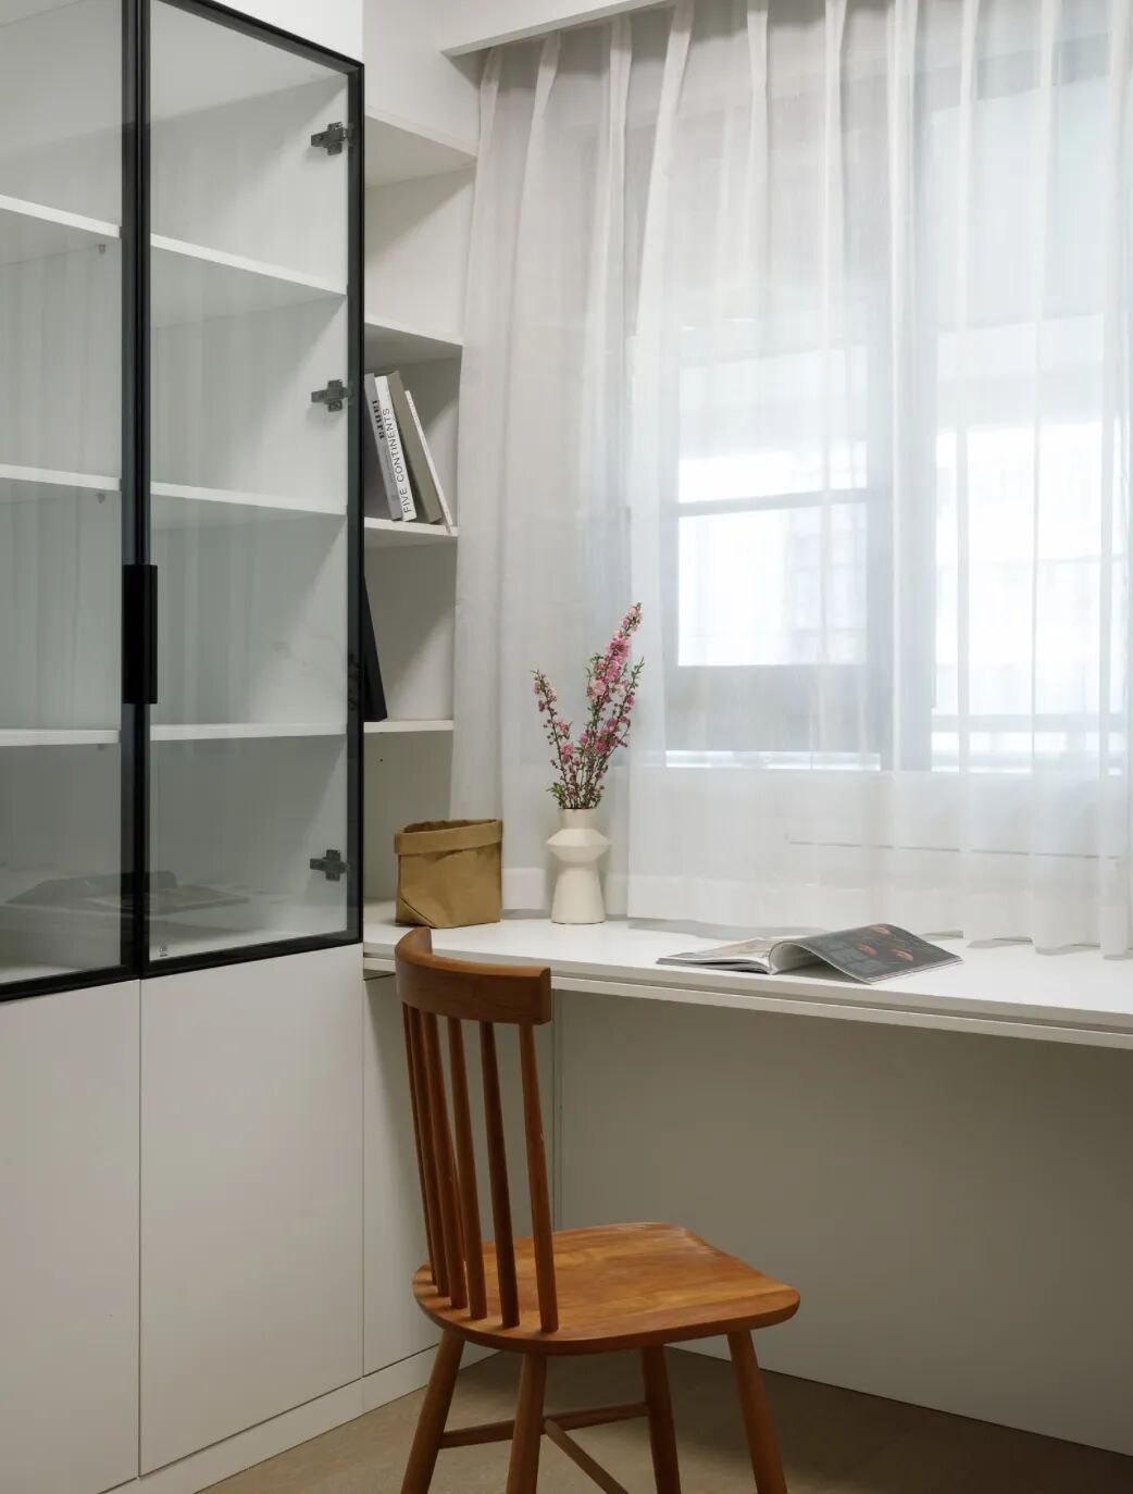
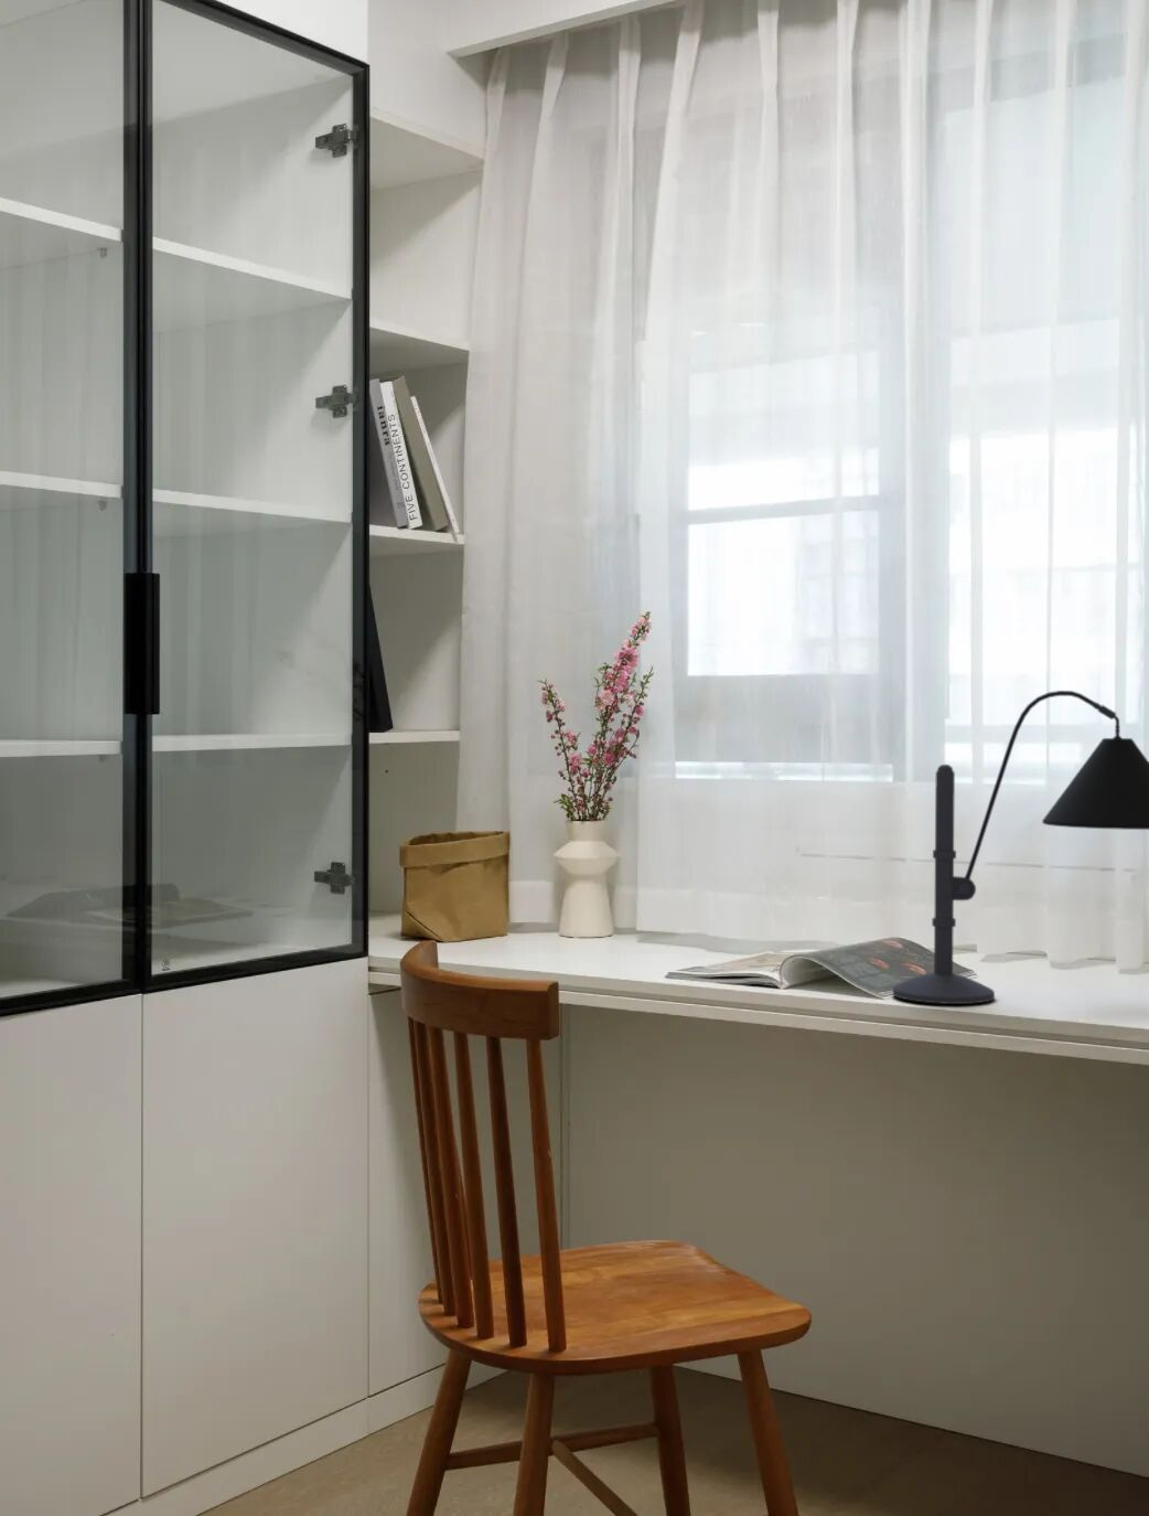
+ desk lamp (1046, 824)
